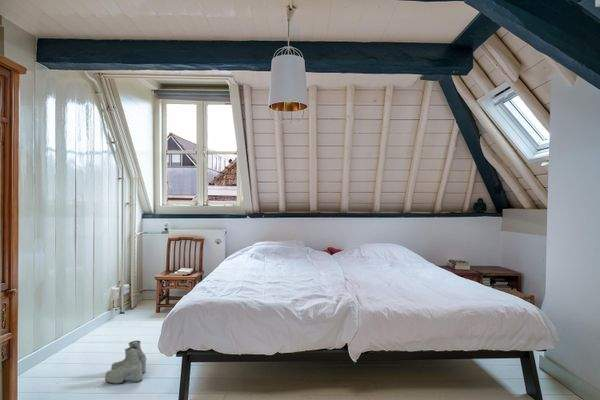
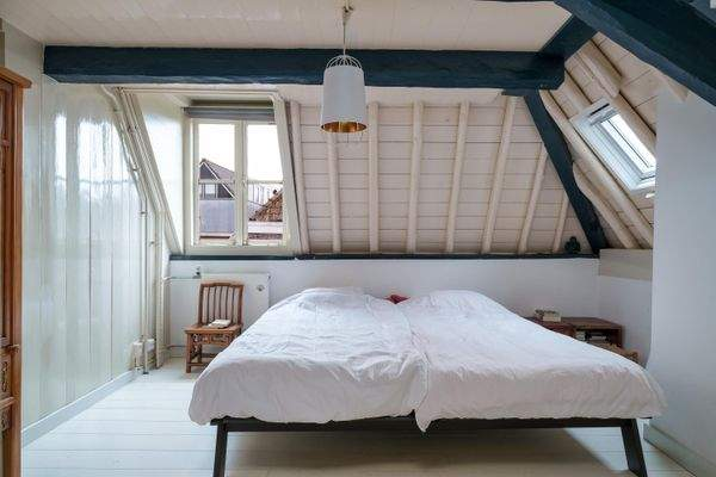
- boots (126, 360)
